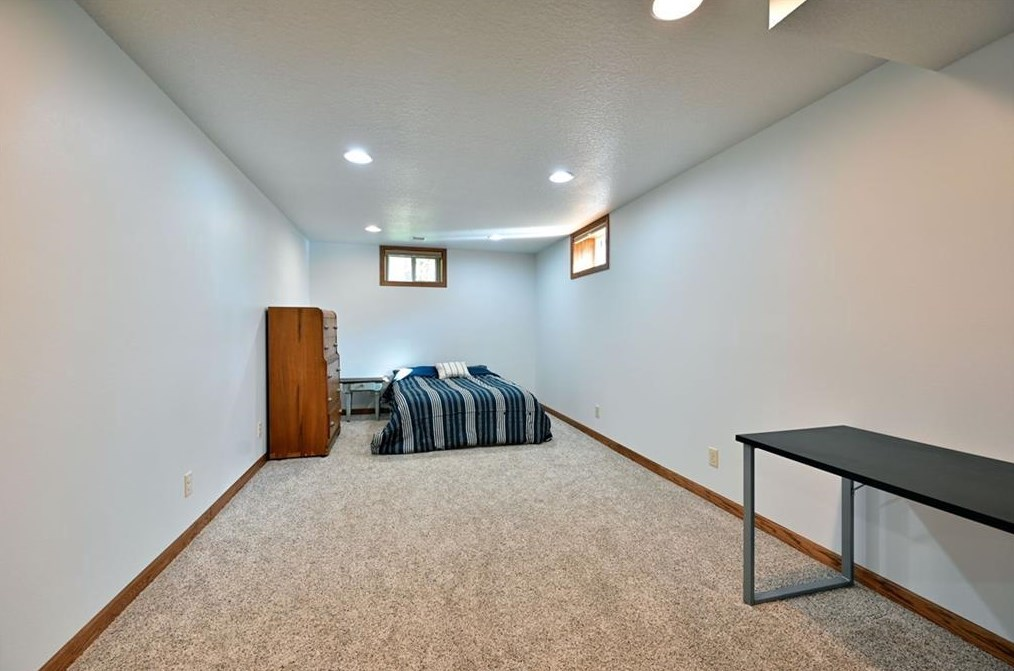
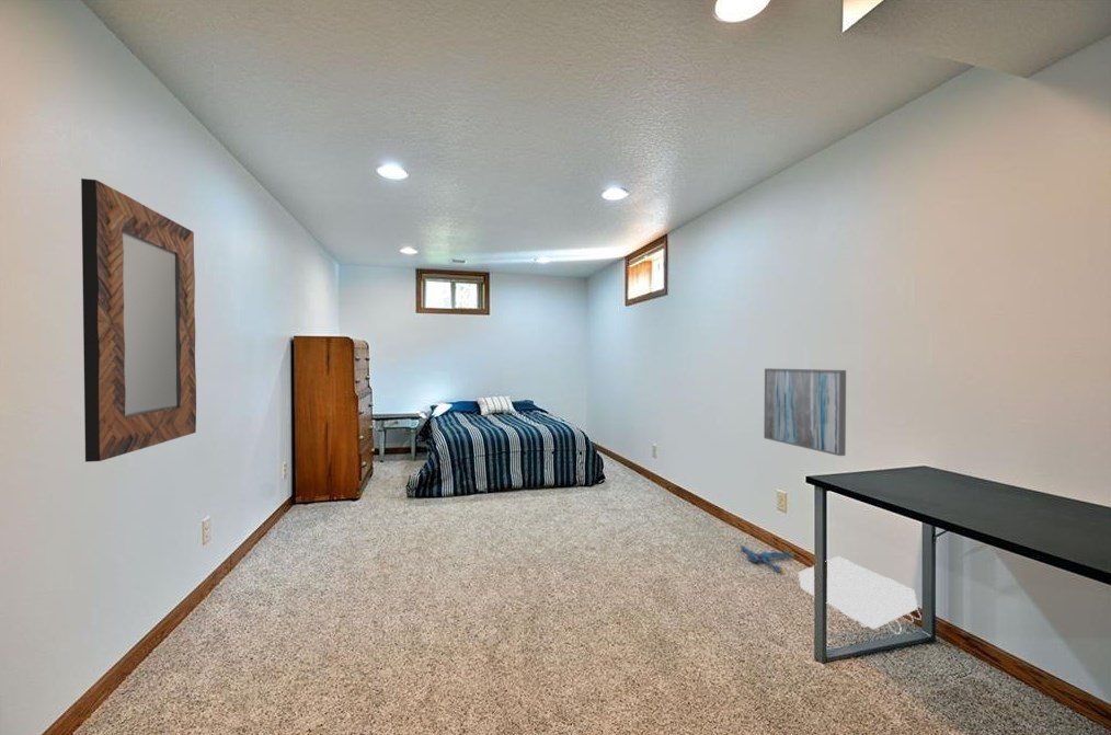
+ wall art (801, 407)
+ plush toy (770, 555)
+ bag (858, 593)
+ home mirror (149, 328)
